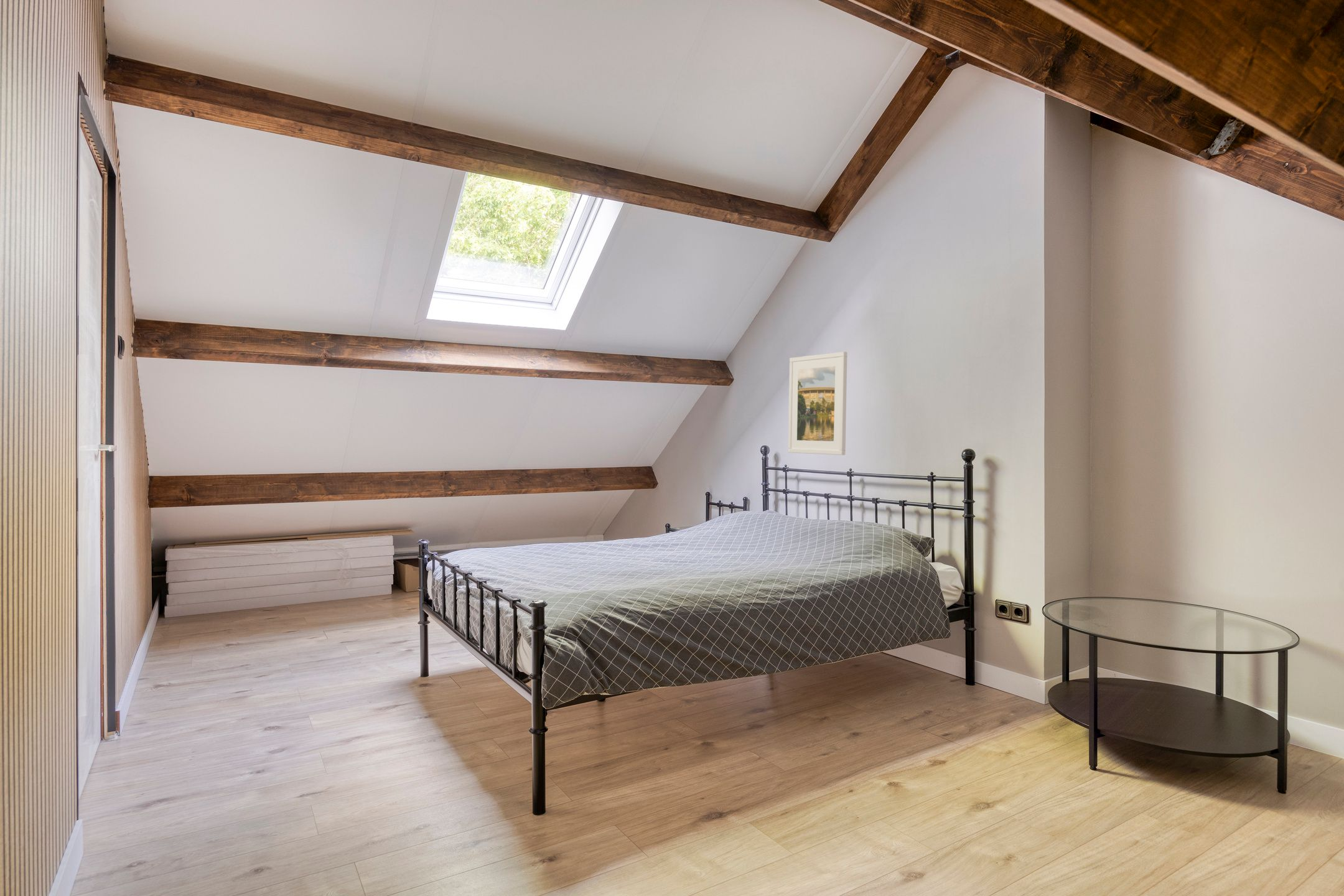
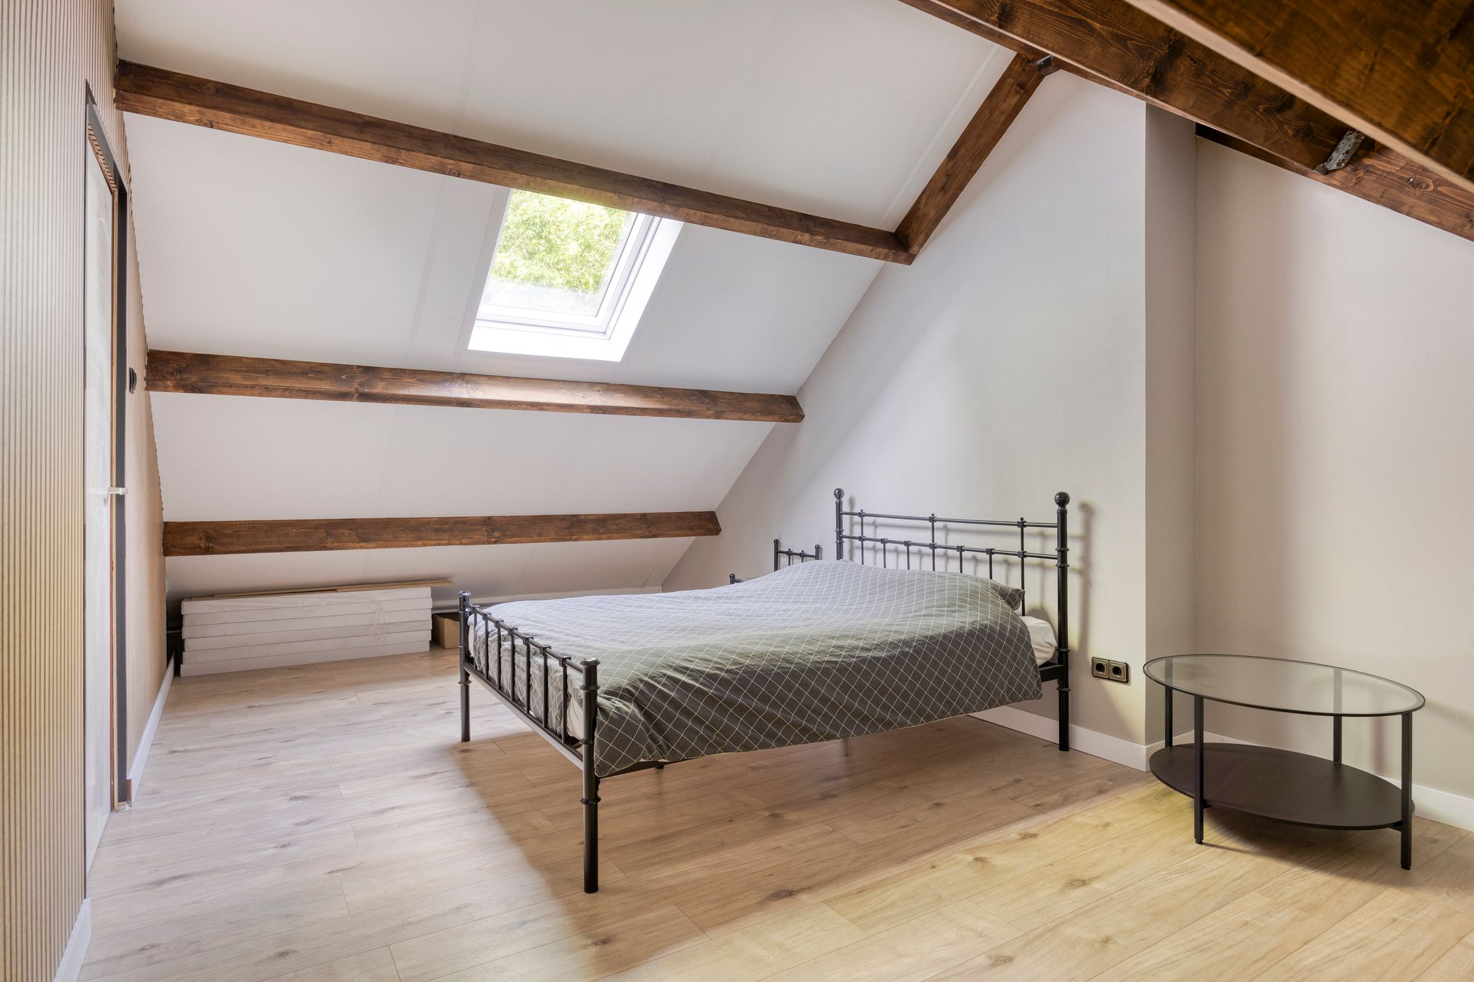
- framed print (816, 404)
